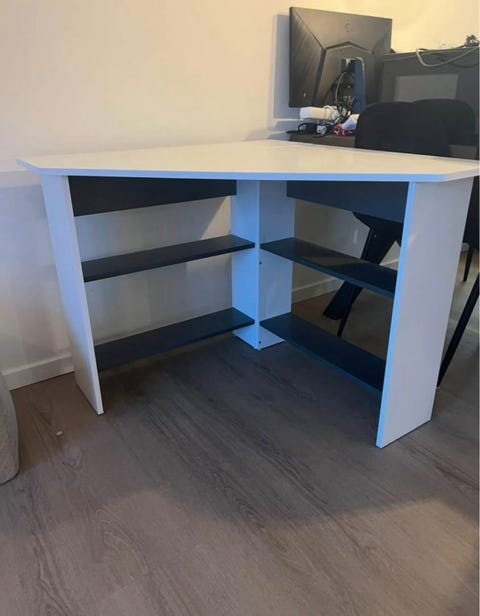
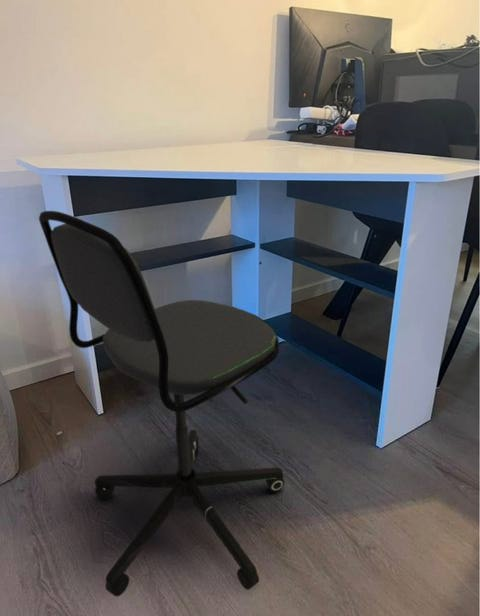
+ office chair (177, 376)
